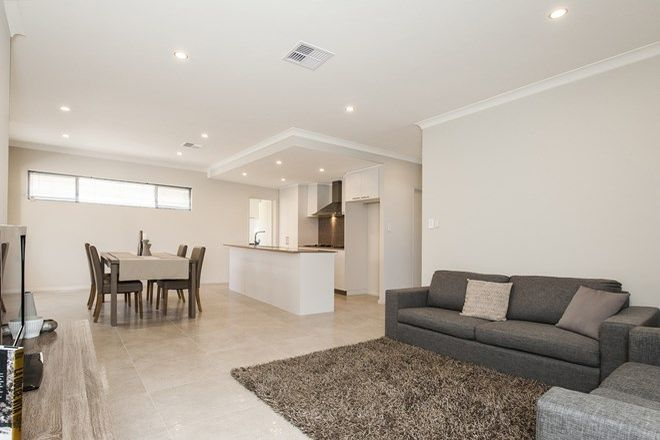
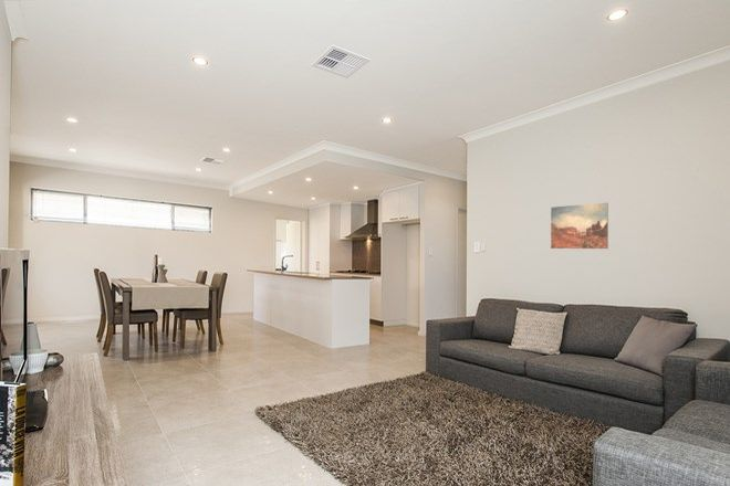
+ wall art (577, 226)
